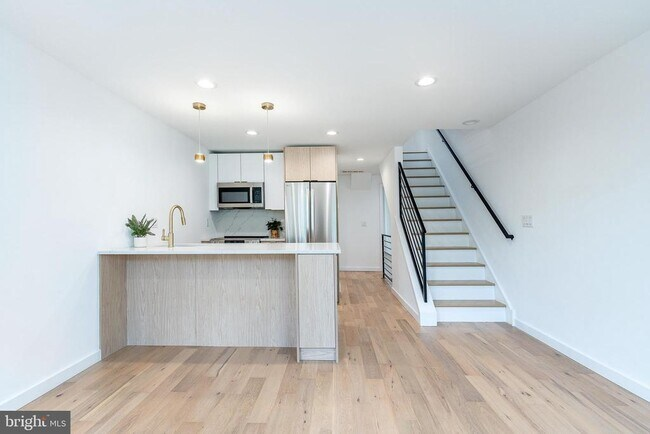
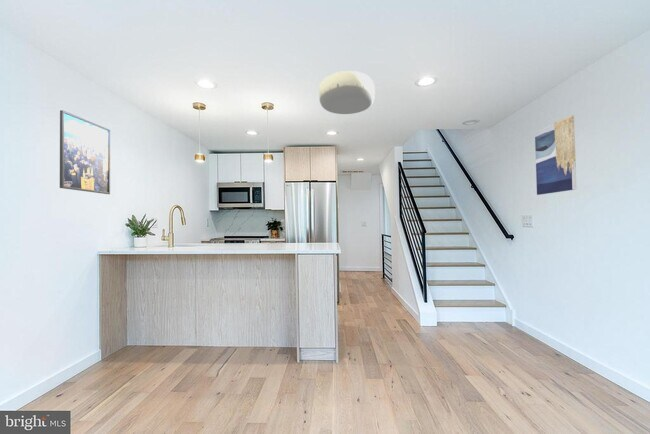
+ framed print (87, 156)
+ ceiling light (346, 94)
+ wall art (553, 158)
